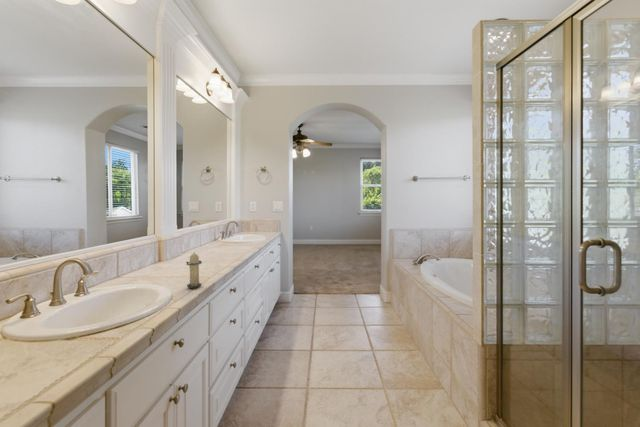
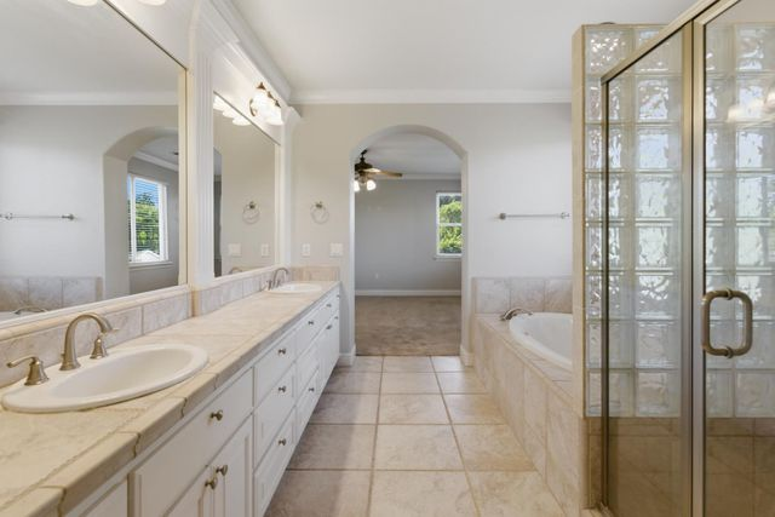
- candle (194, 269)
